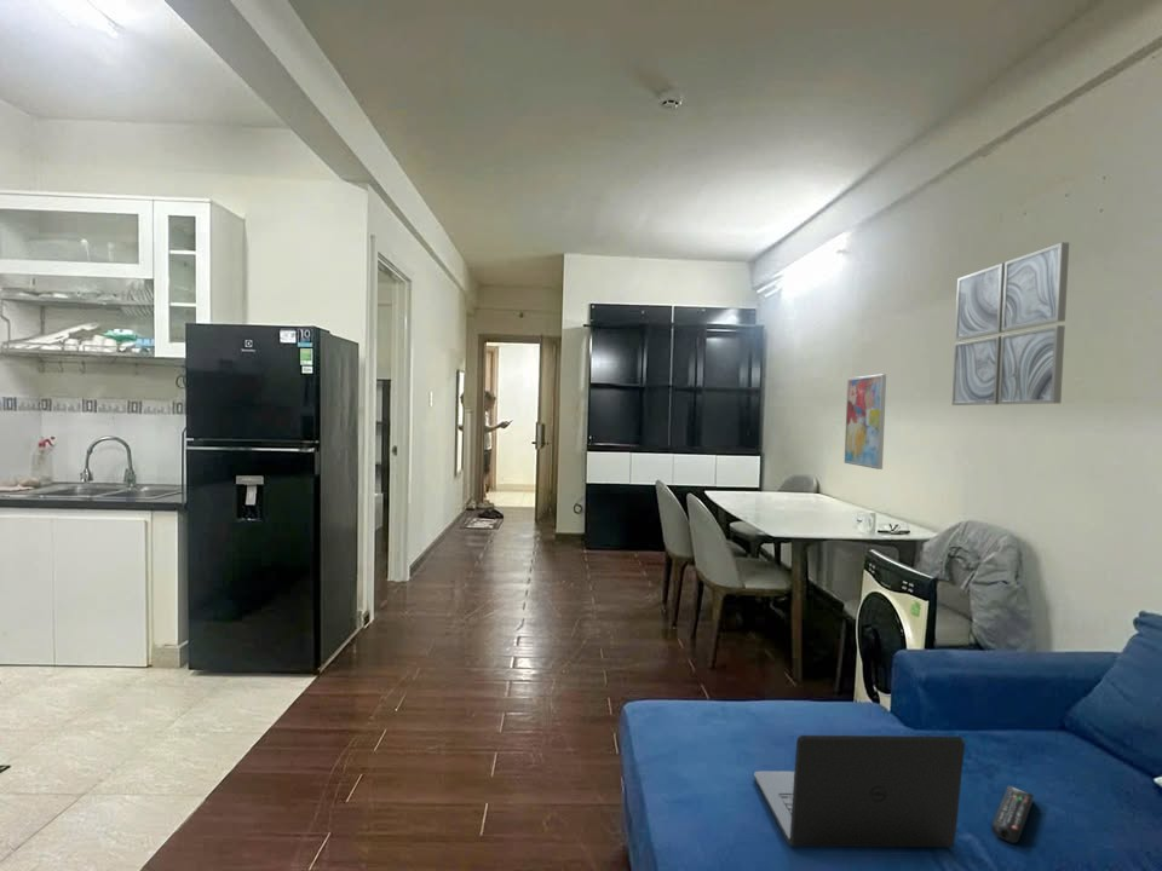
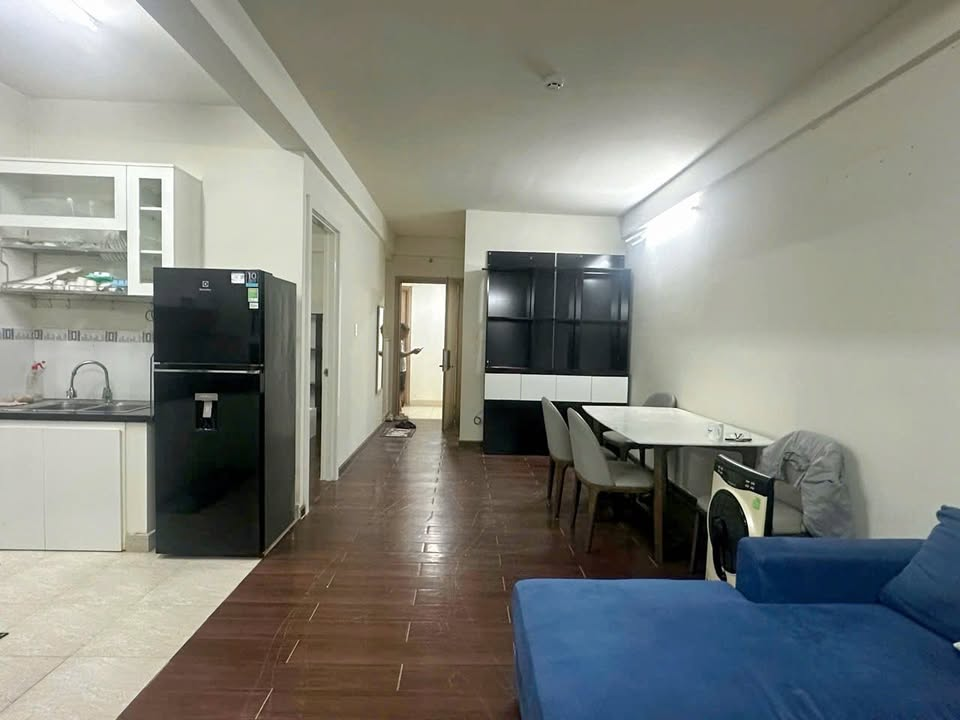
- wall art (863, 421)
- remote control (1013, 812)
- wall art (1002, 335)
- laptop (849, 760)
